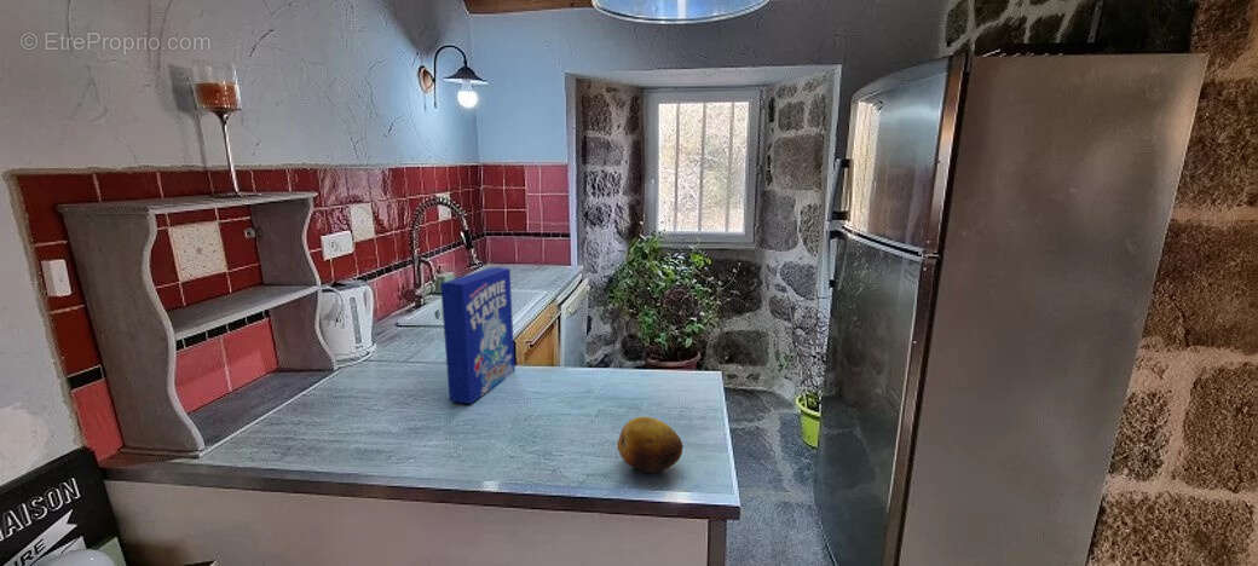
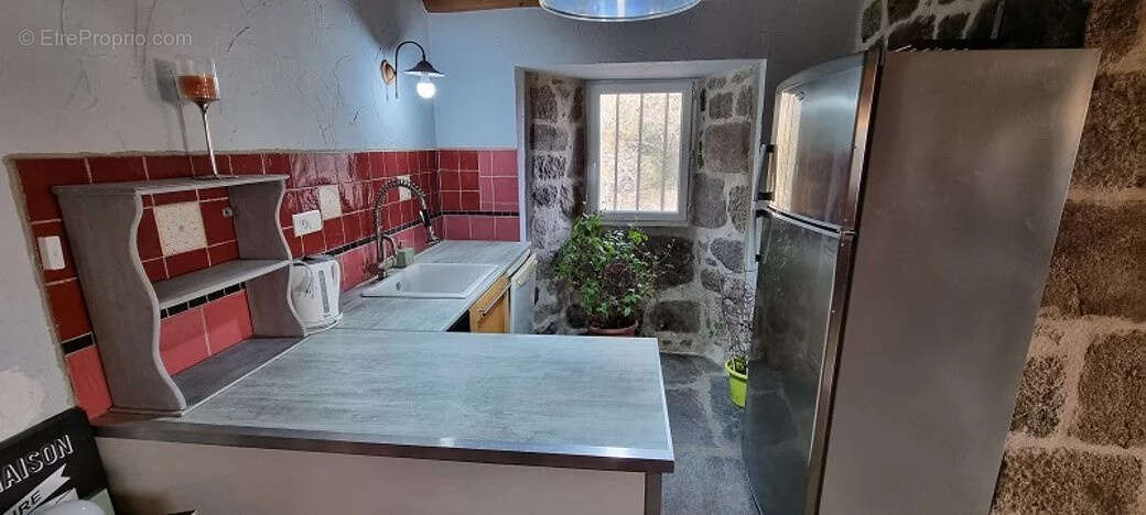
- fruit (648, 443)
- cereal box (480, 330)
